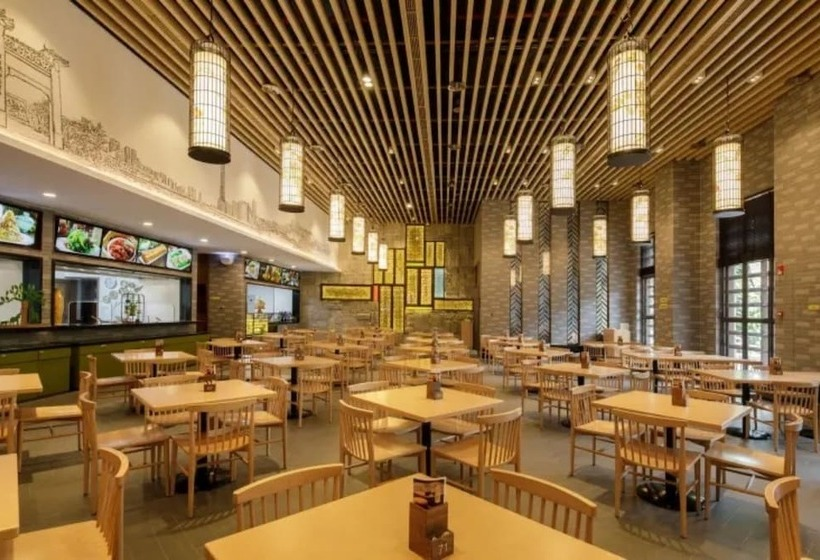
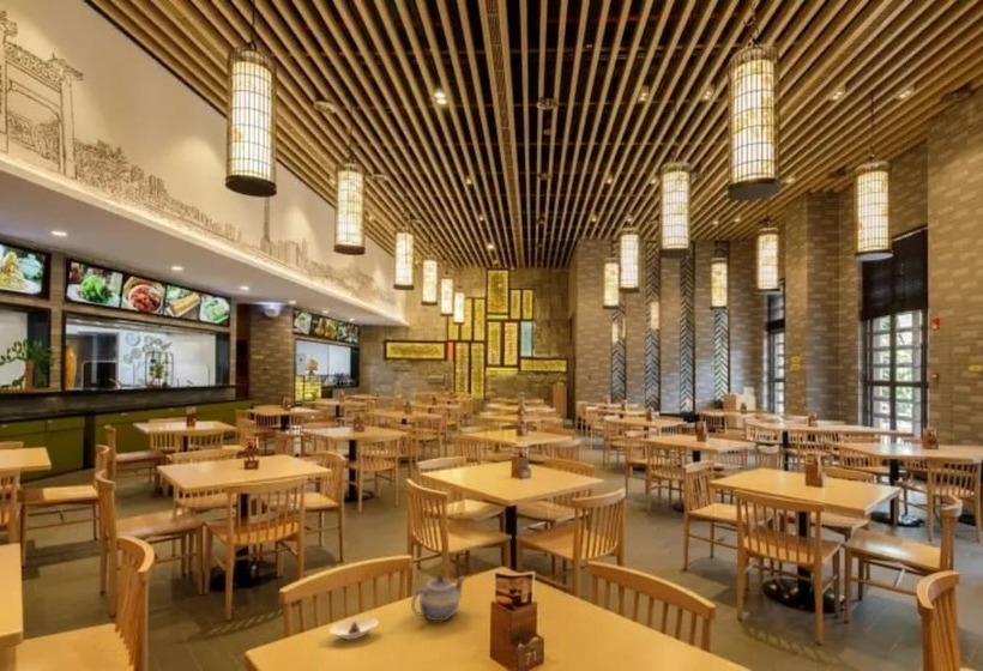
+ saucer (354, 629)
+ teapot (439, 596)
